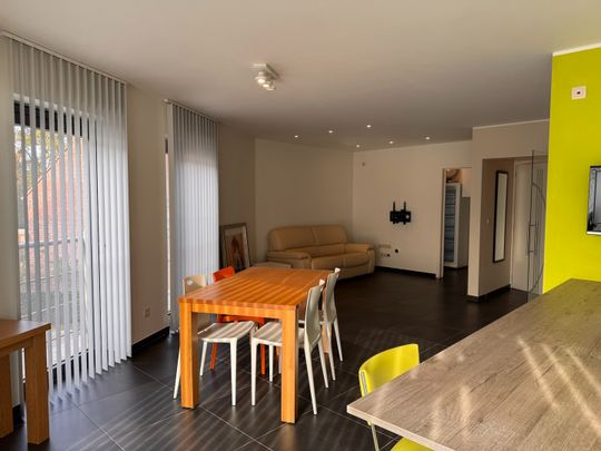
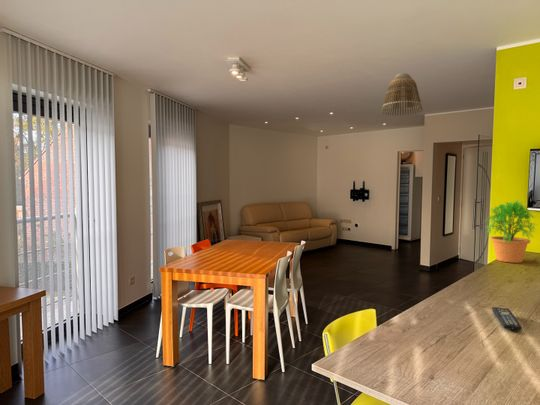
+ potted plant (509, 229)
+ remote control (505, 317)
+ lamp shade (402, 93)
